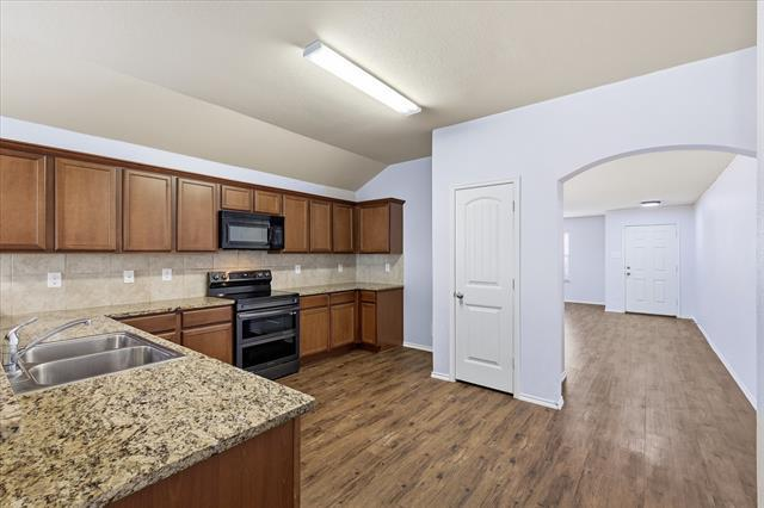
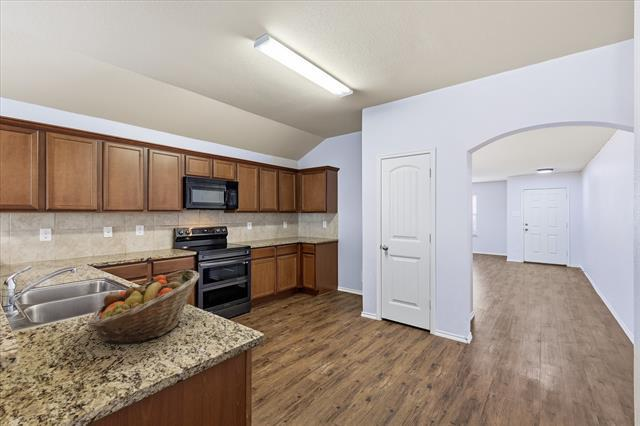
+ fruit basket (149, 301)
